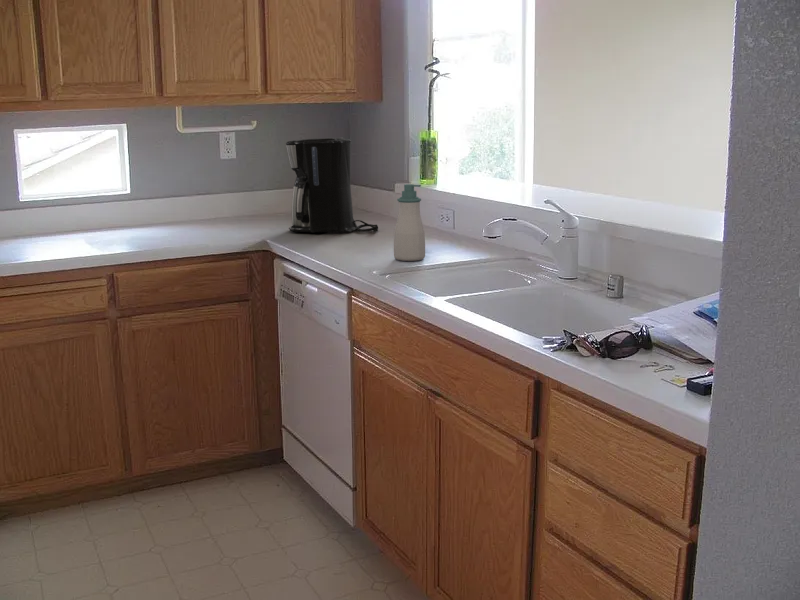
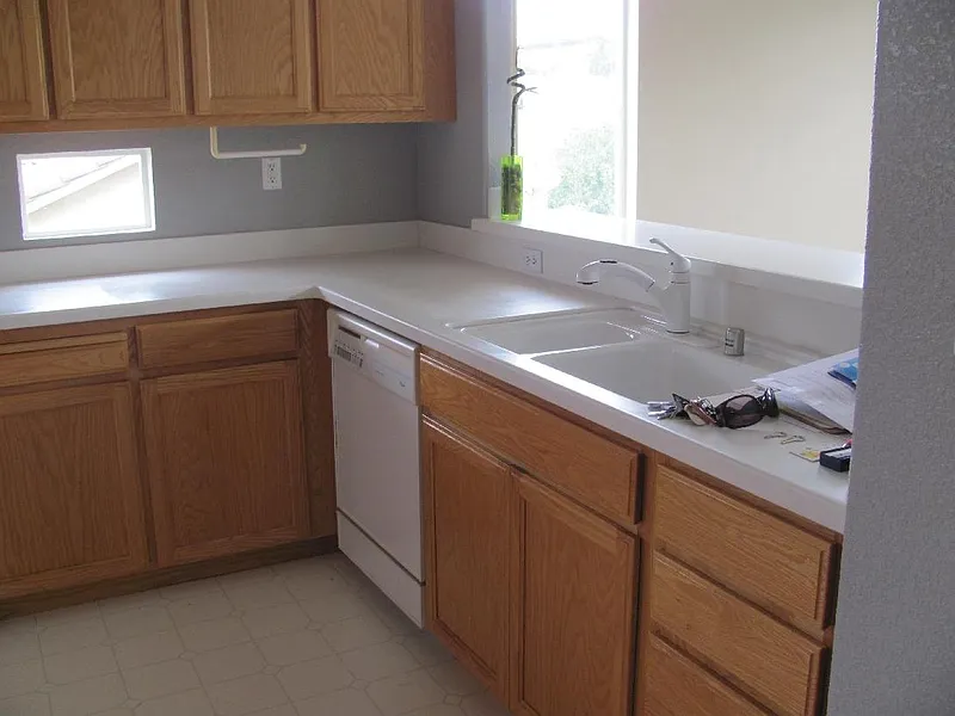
- soap bottle (409, 222)
- coffee maker (327, 185)
